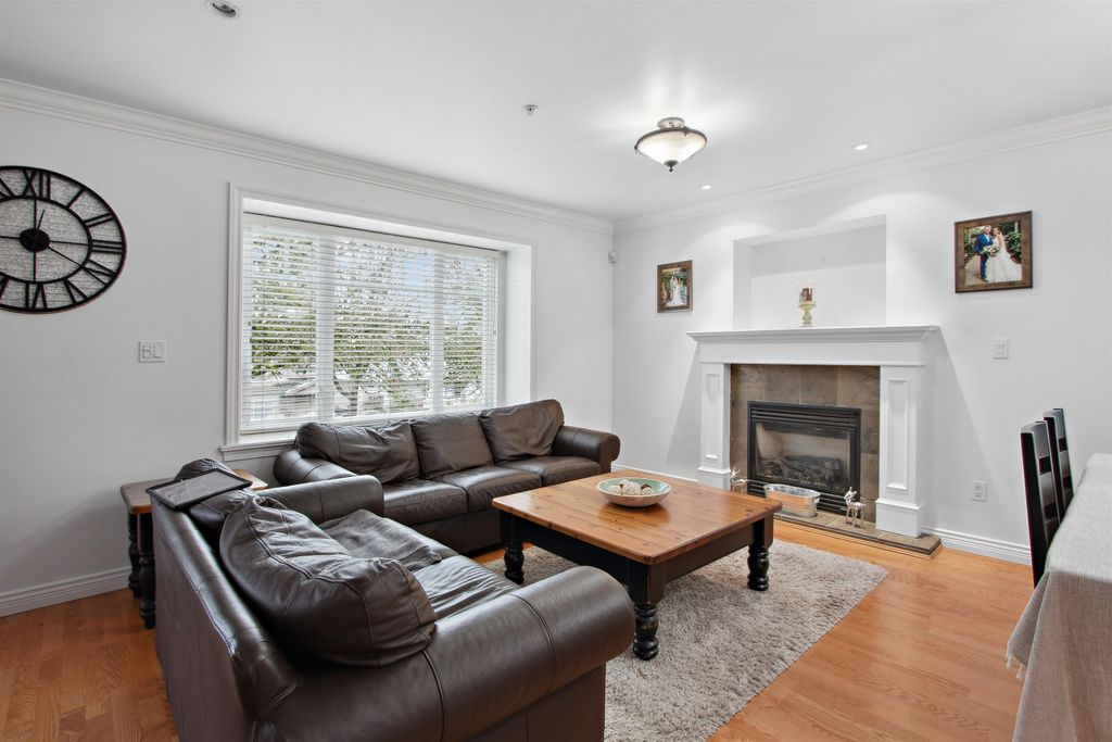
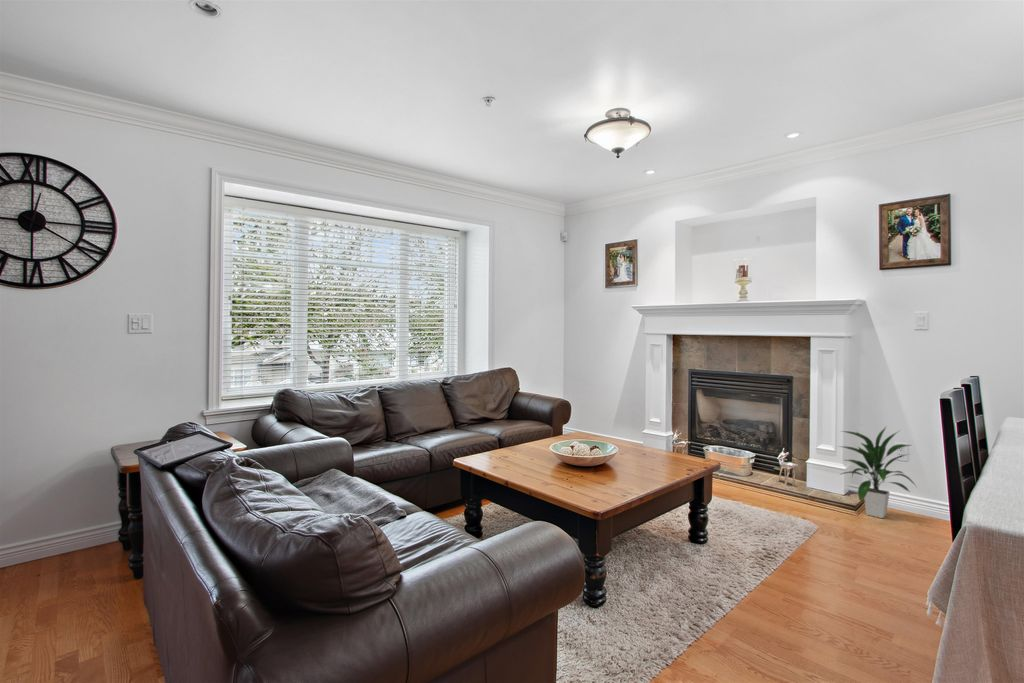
+ indoor plant (873, 470)
